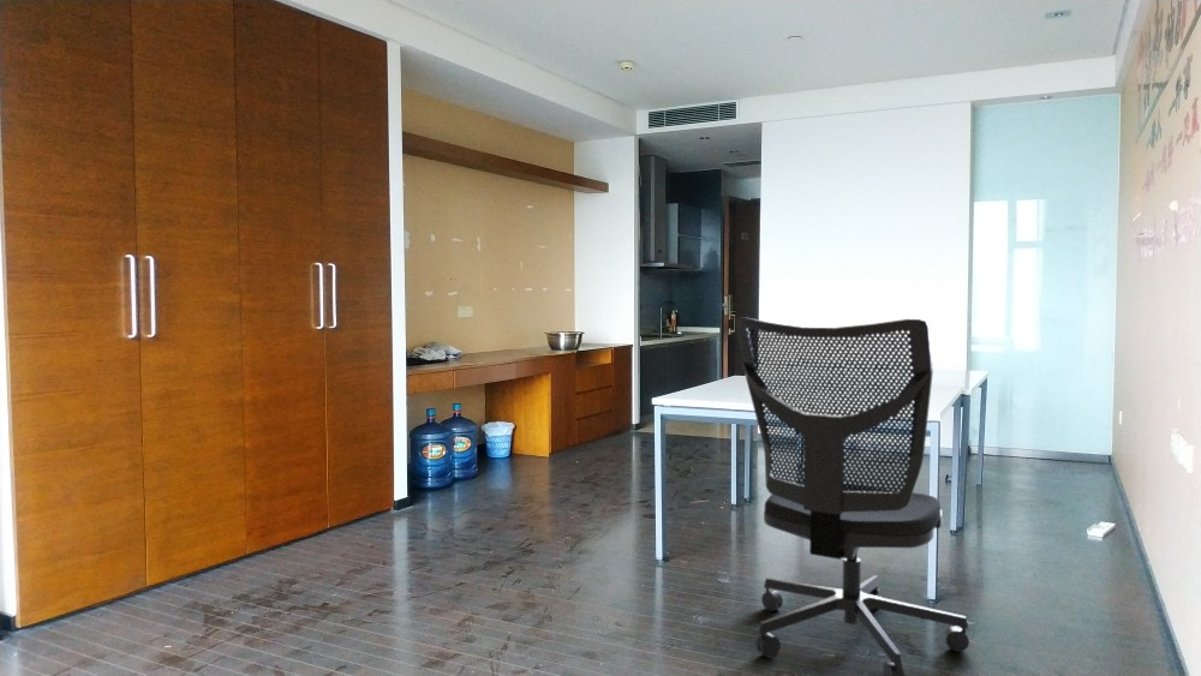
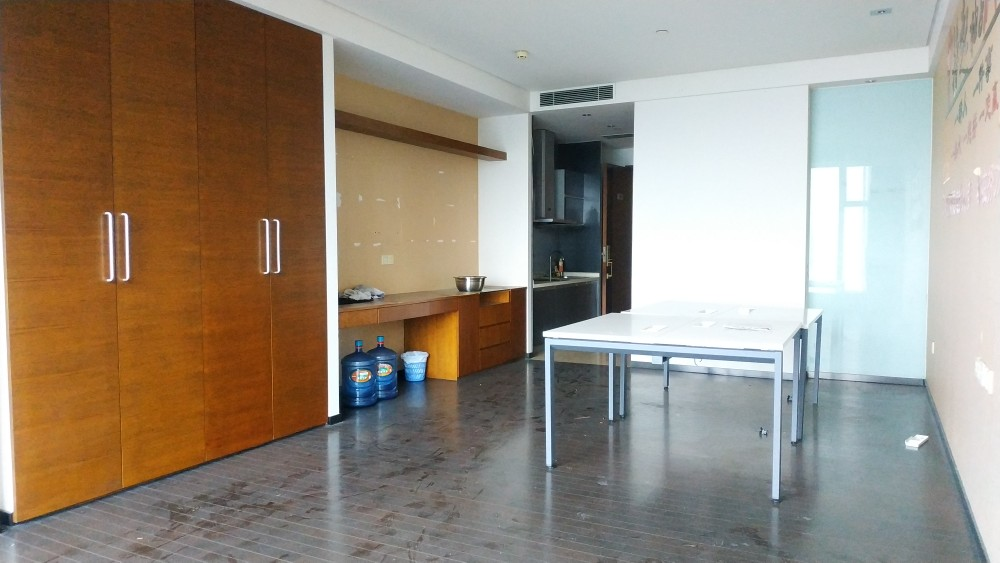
- office chair (850, 479)
